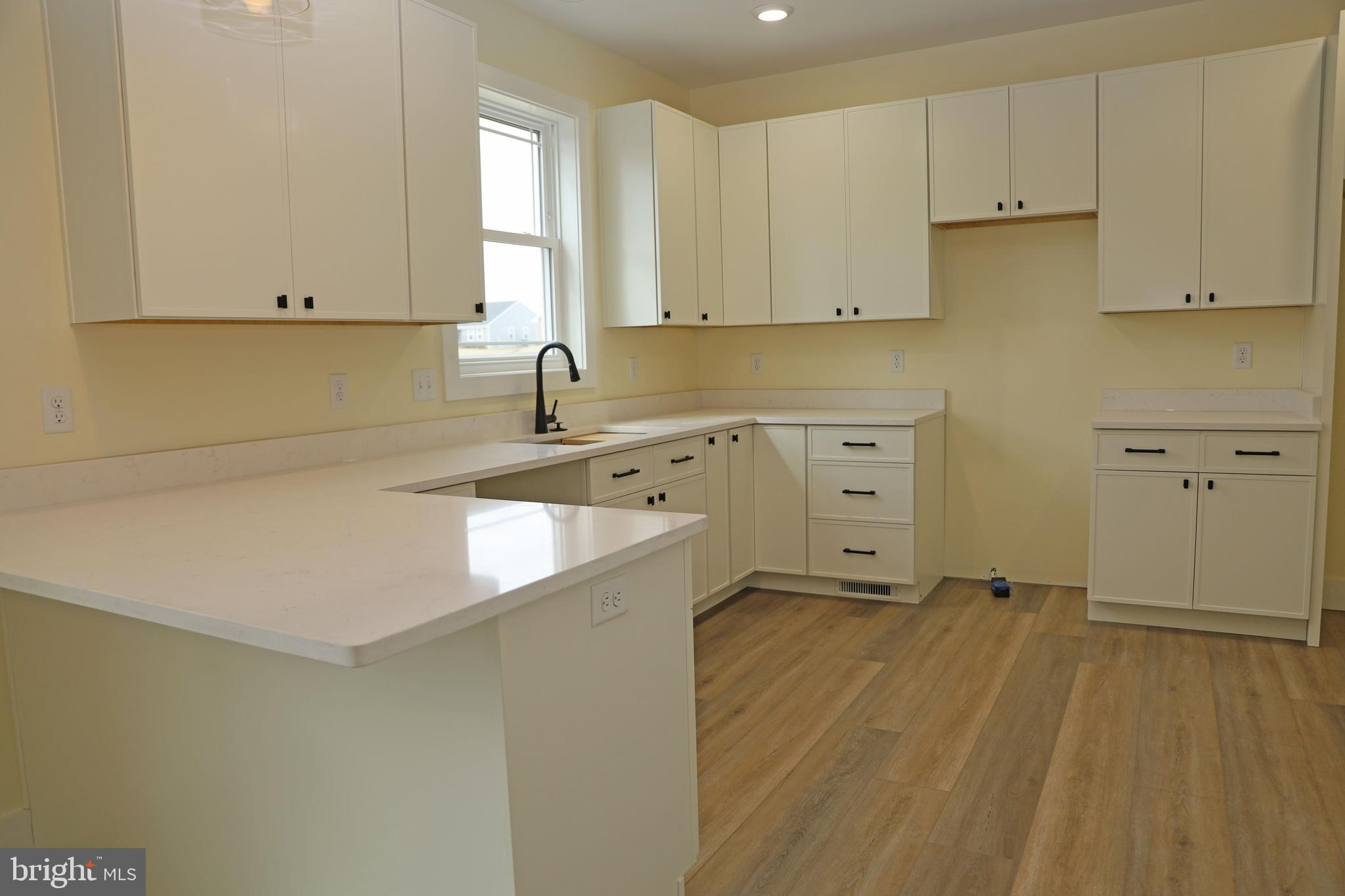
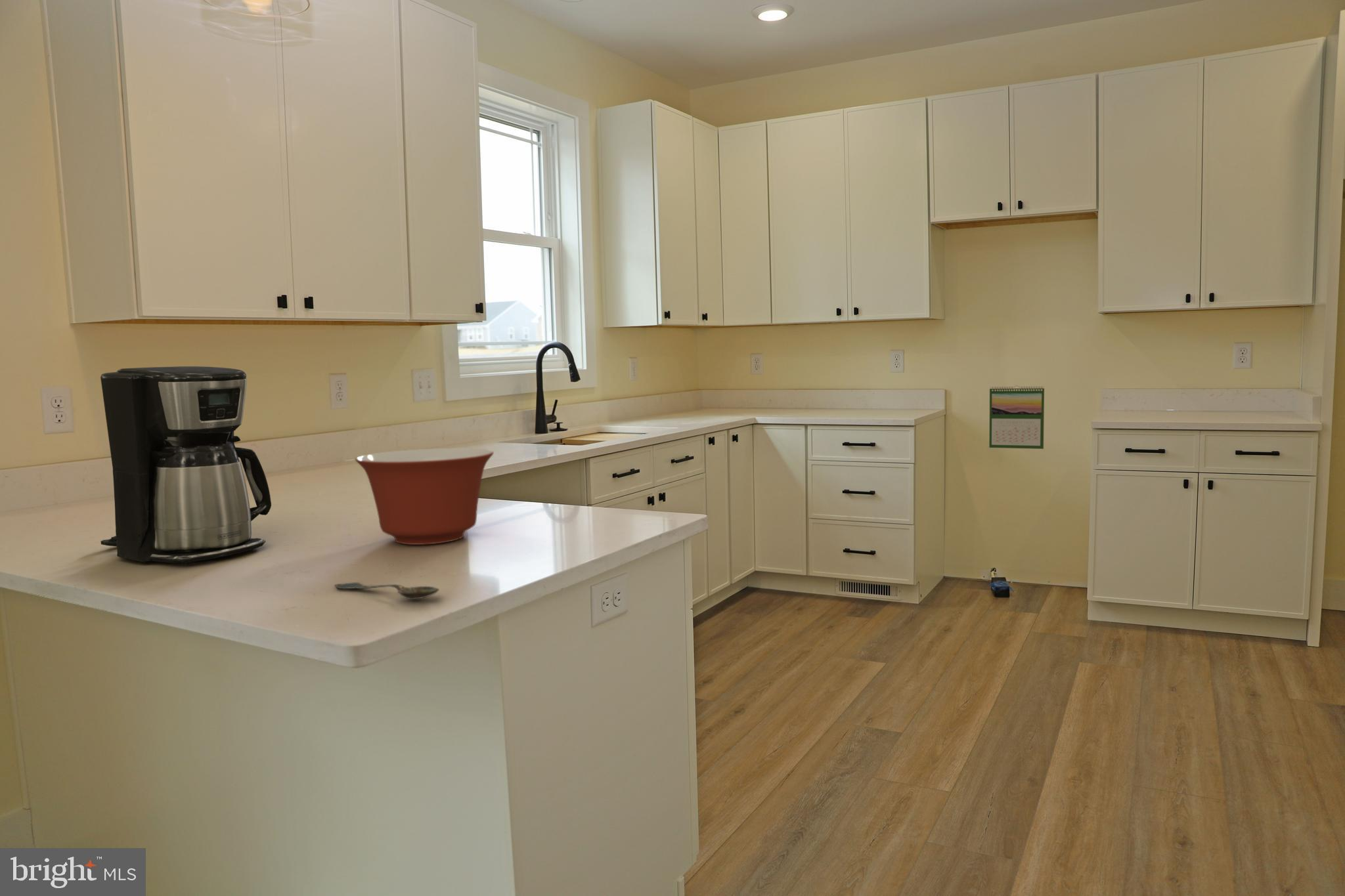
+ coffee maker (187, 458)
+ mixing bowl (428, 496)
+ spoon (384, 587)
+ calendar (1016, 417)
